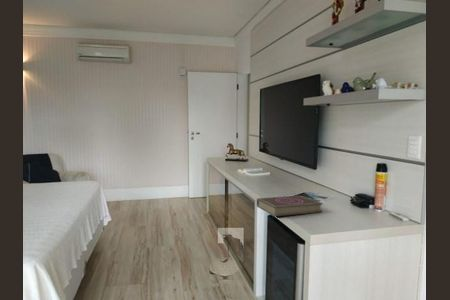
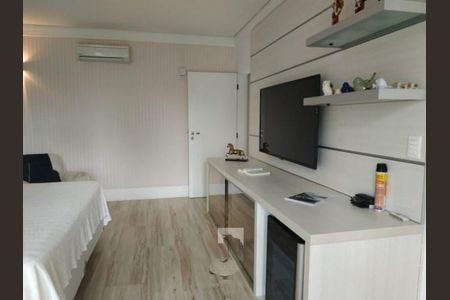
- book (288, 204)
